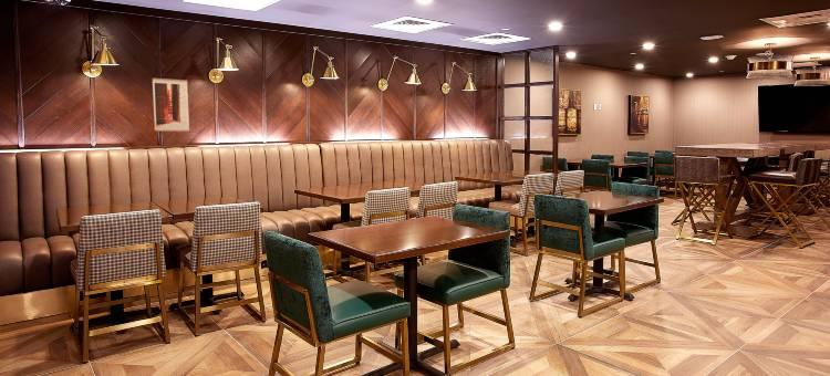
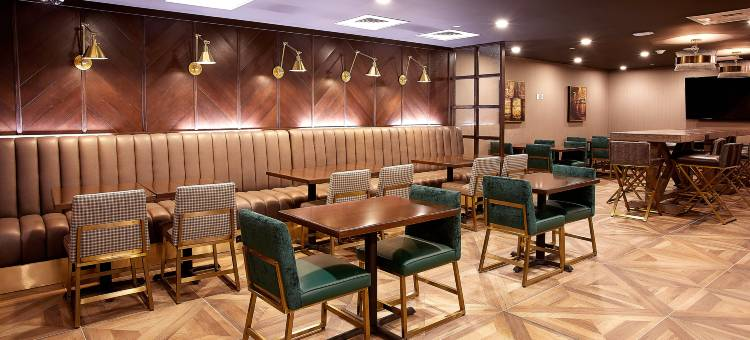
- wall art (170, 105)
